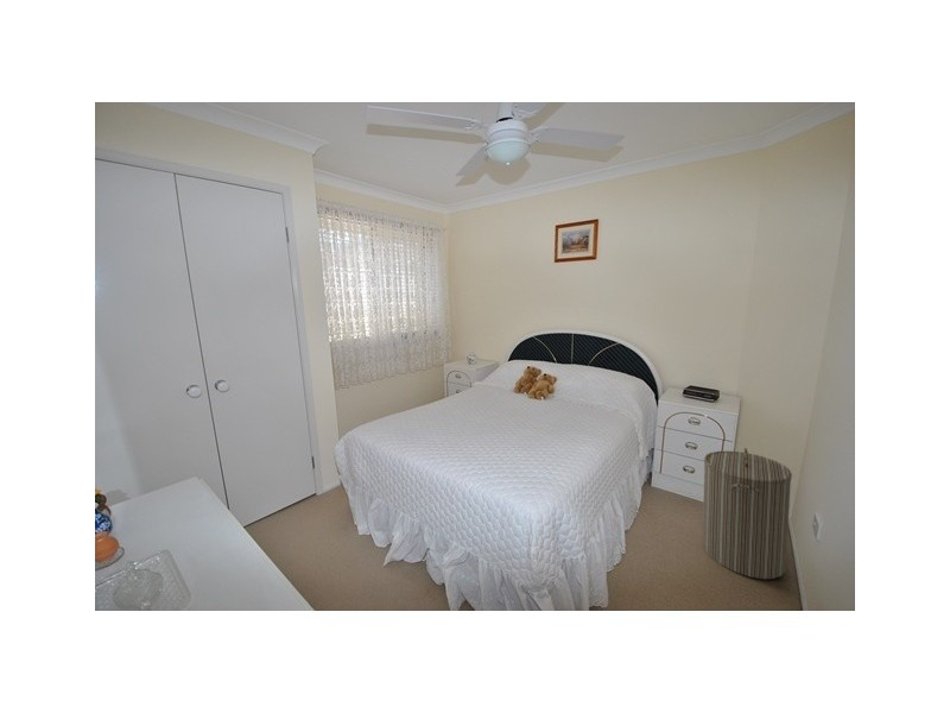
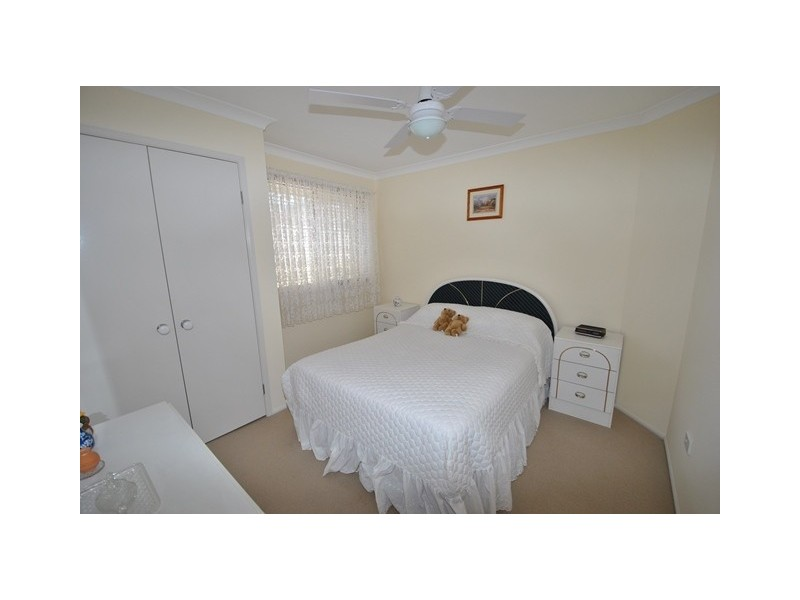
- laundry hamper (743, 503)
